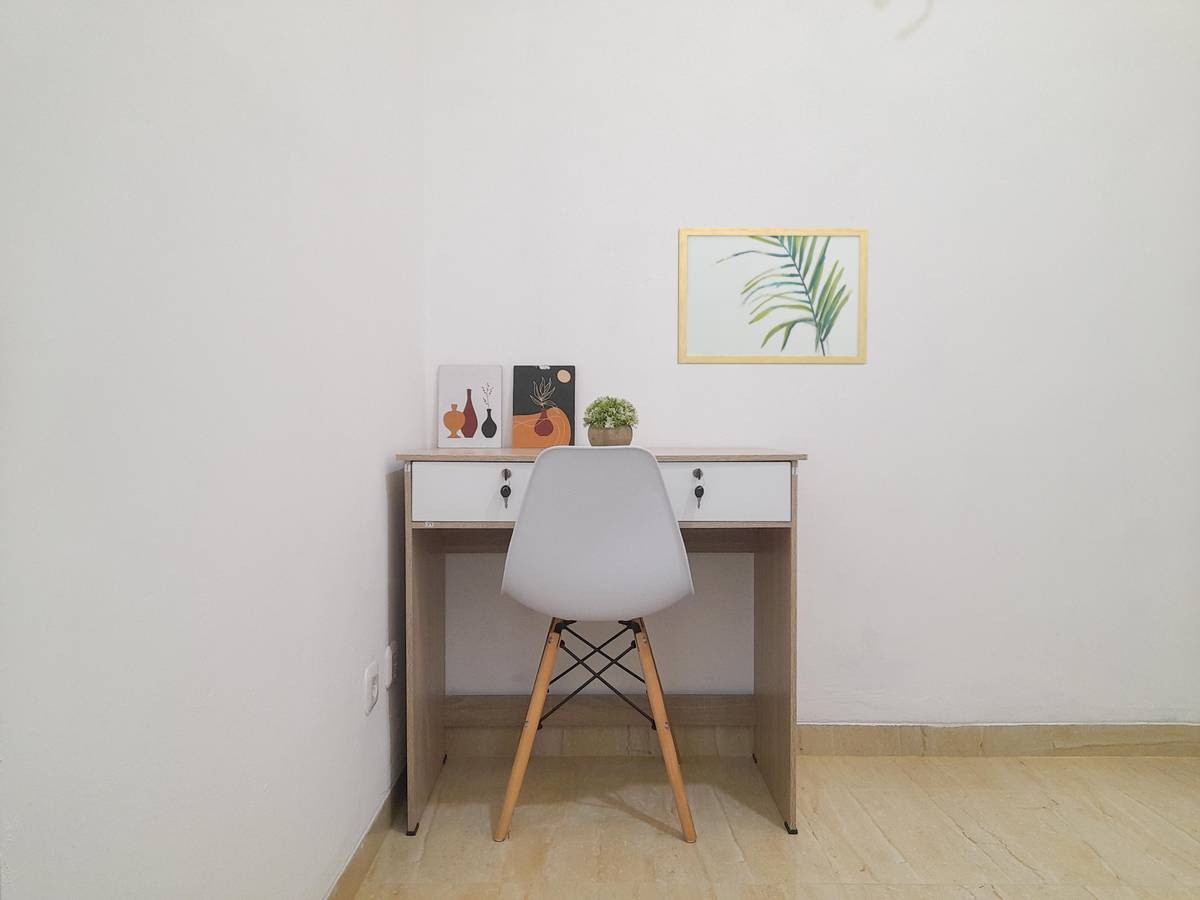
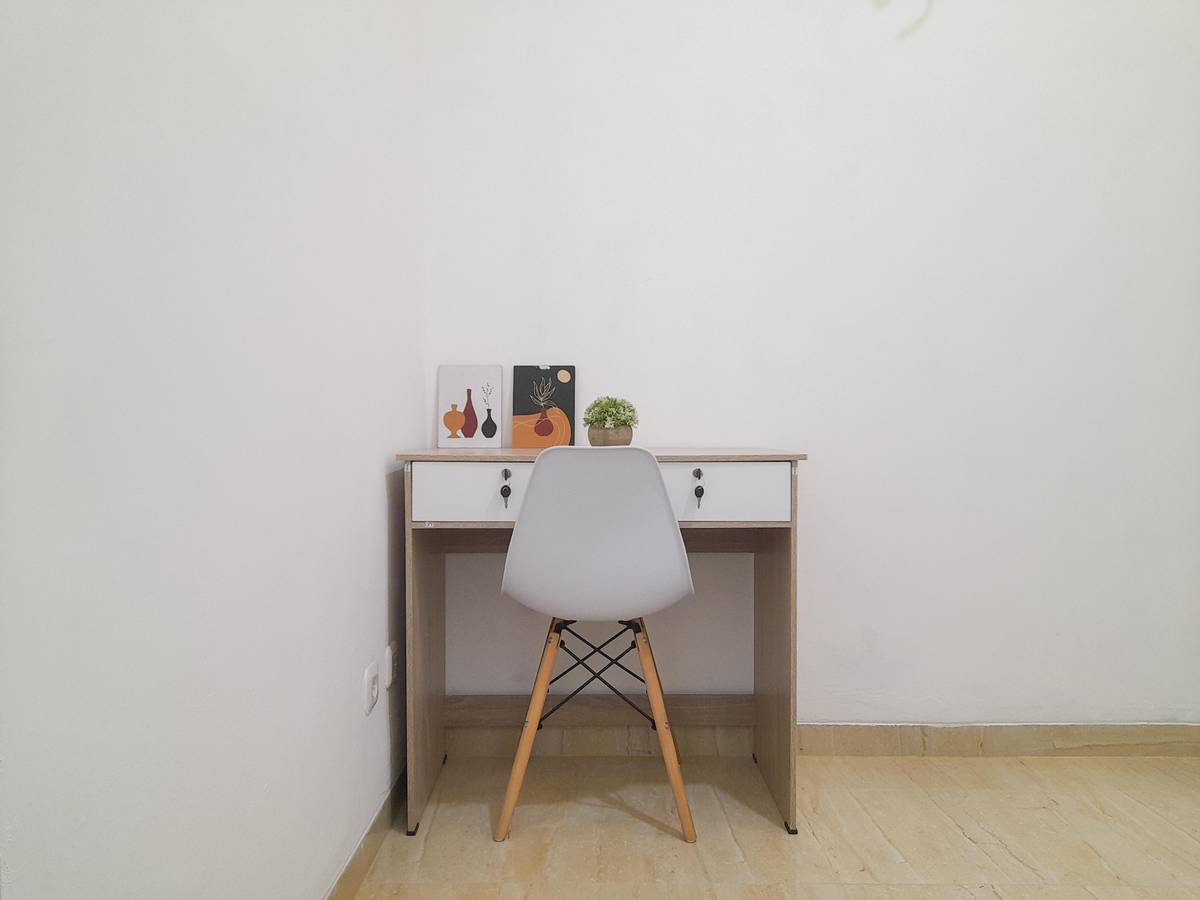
- wall art (771, 296)
